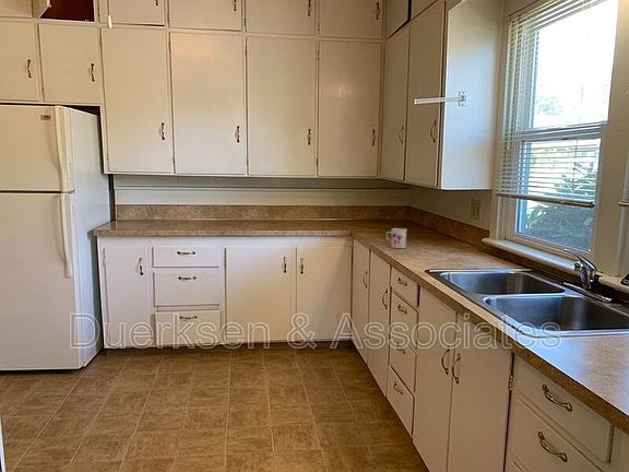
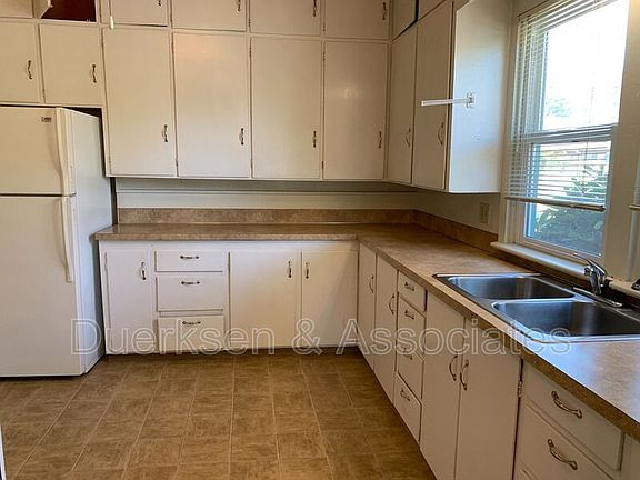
- mug (395, 237)
